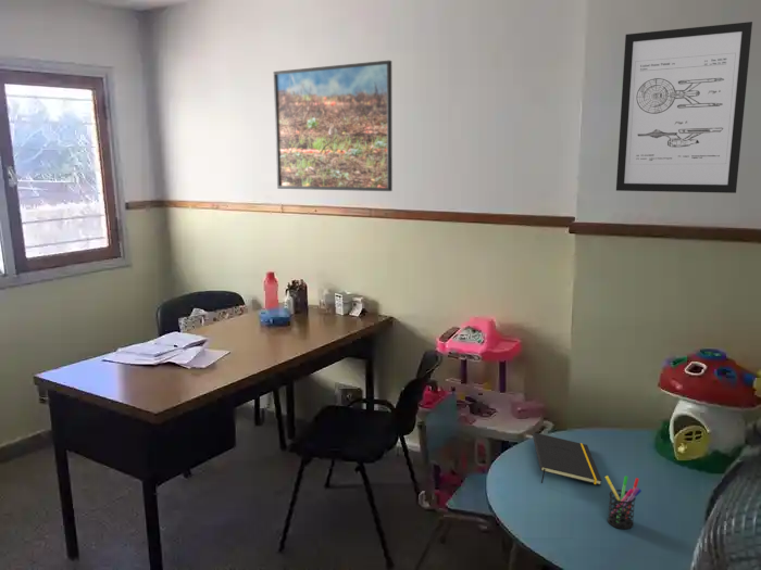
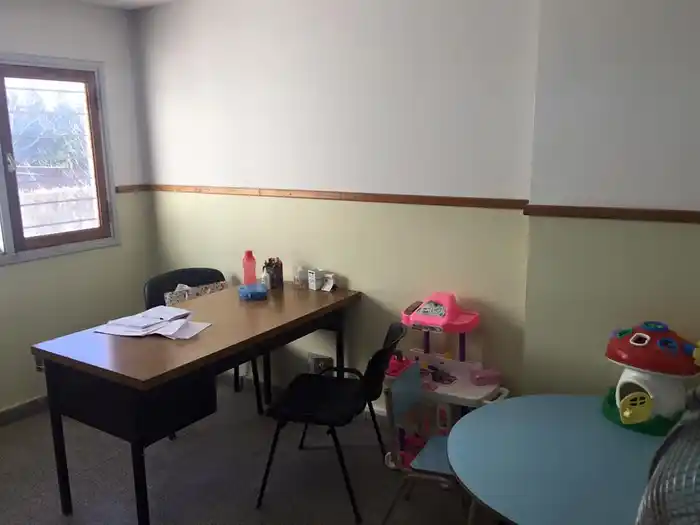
- notepad (564, 457)
- wall art (679, 112)
- pen holder (623, 498)
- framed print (330, 129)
